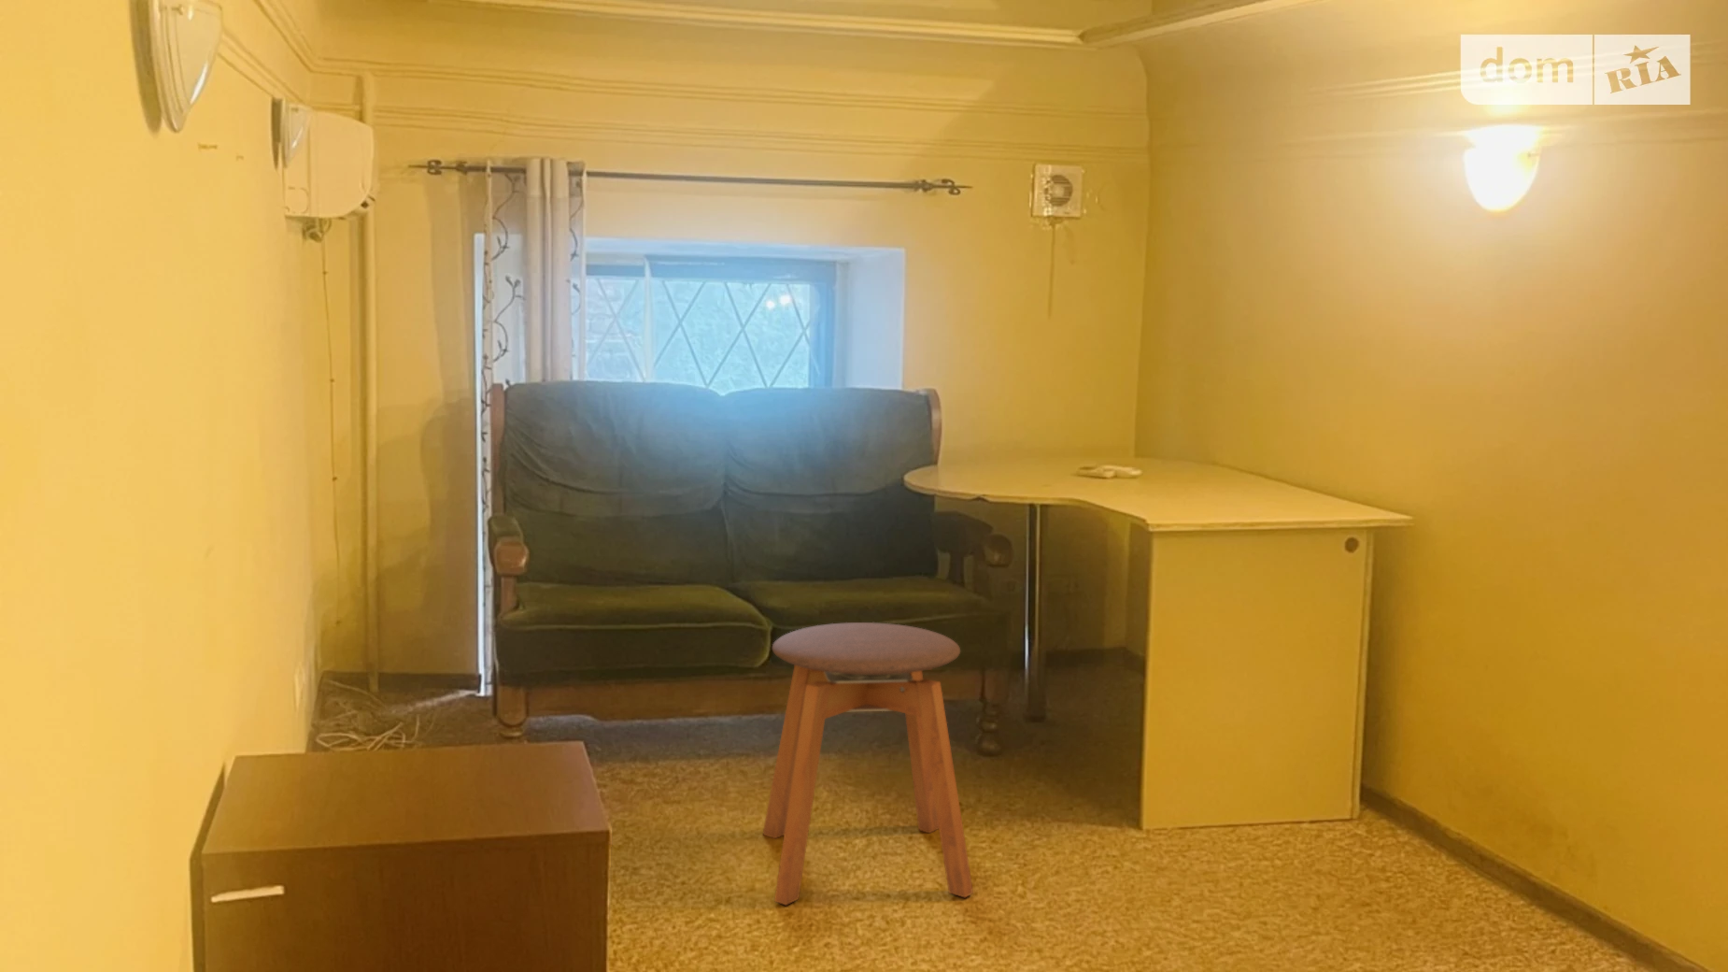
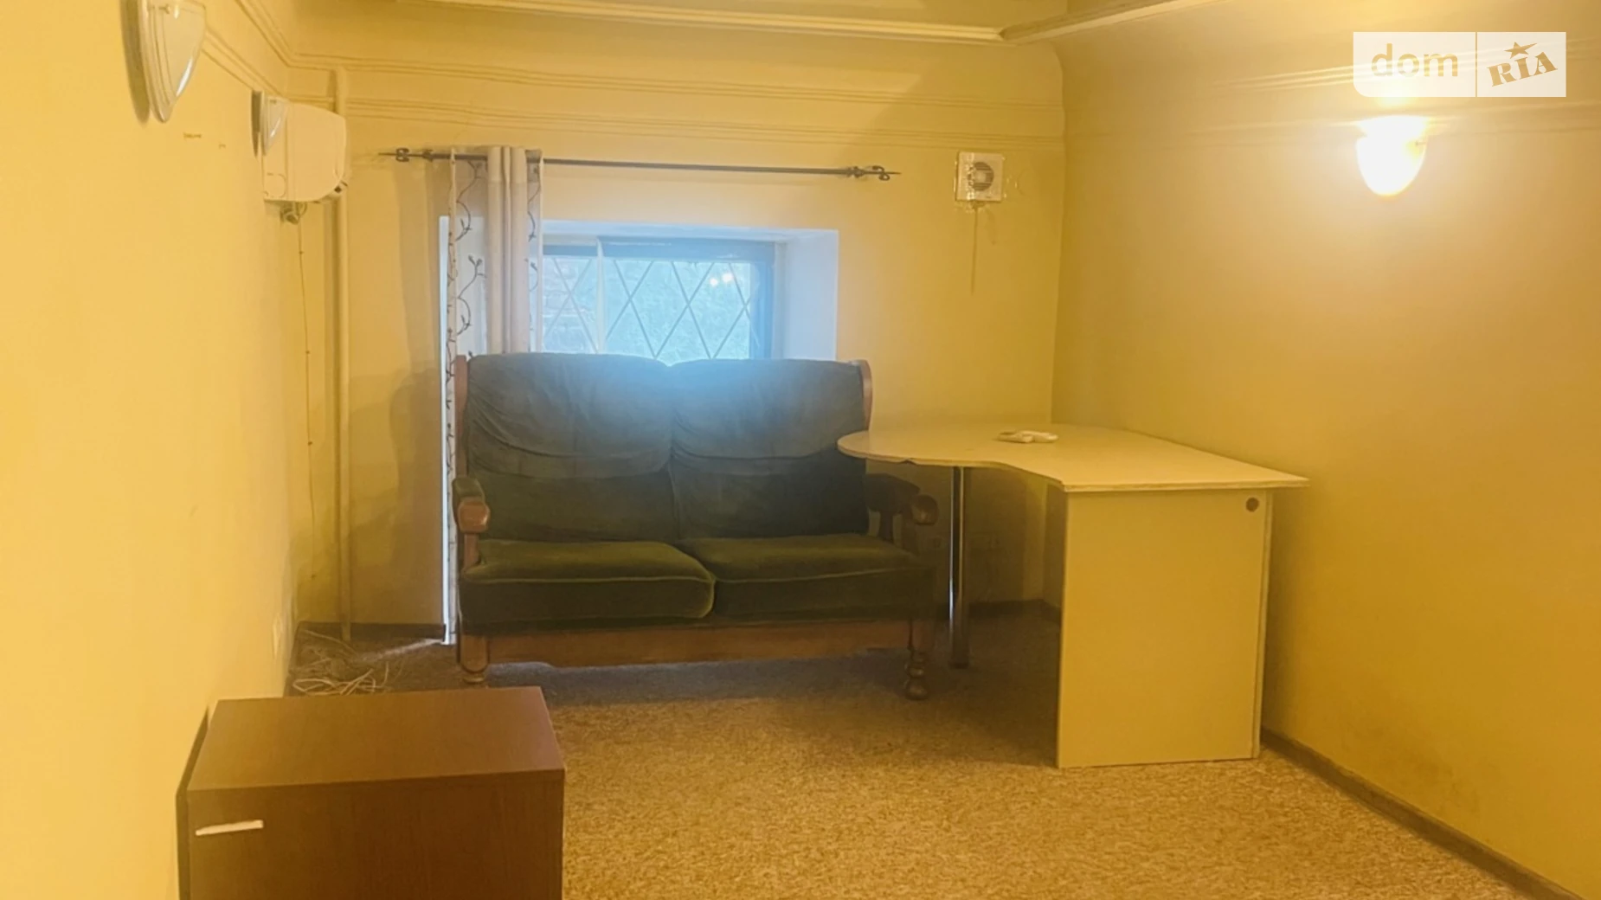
- stool (864, 710)
